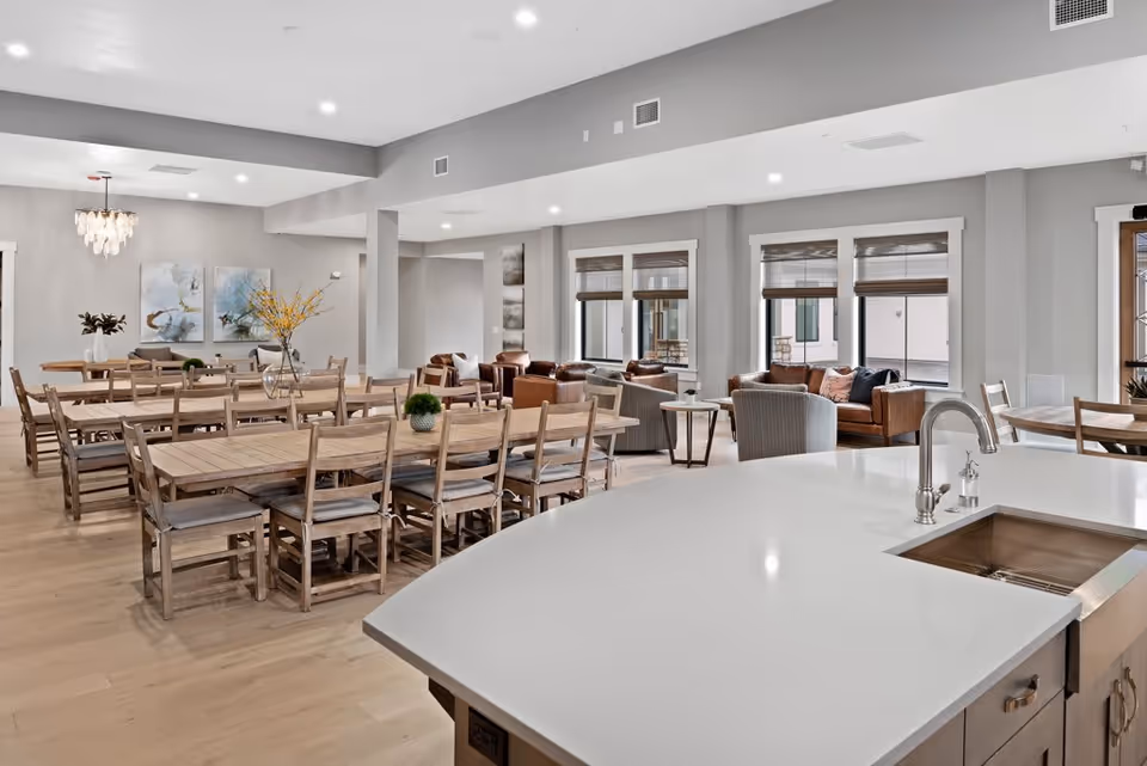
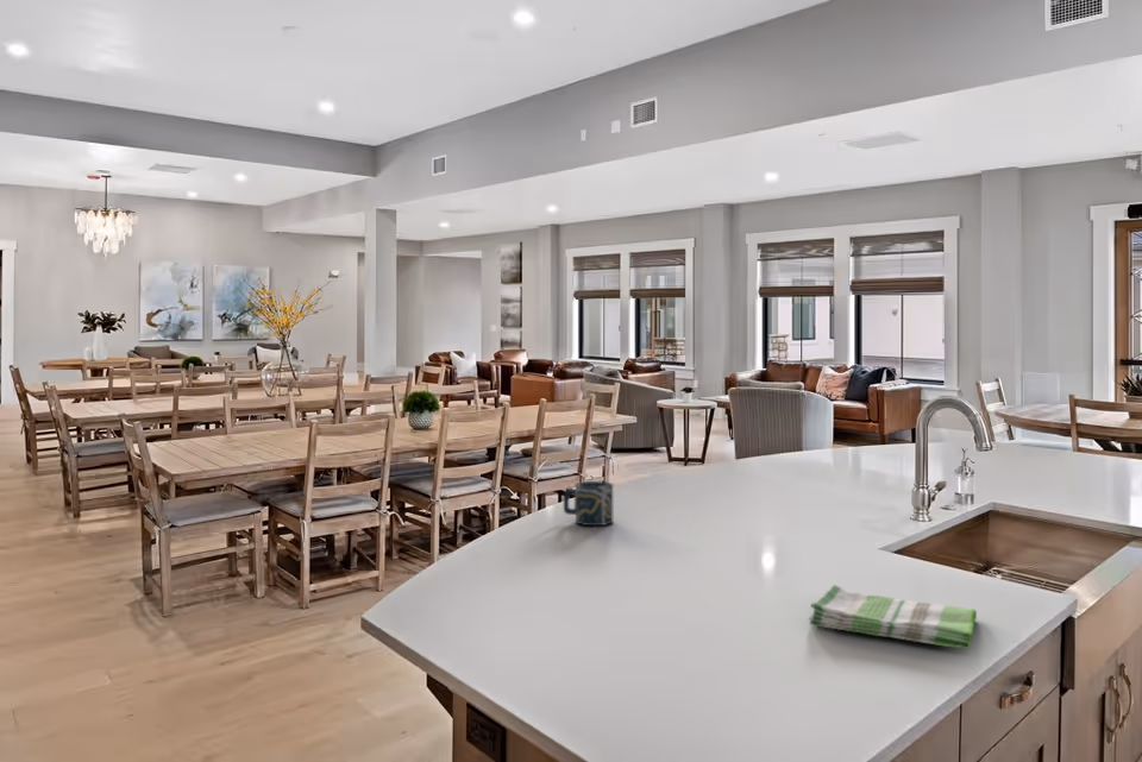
+ dish towel (892, 611)
+ cup (588, 502)
